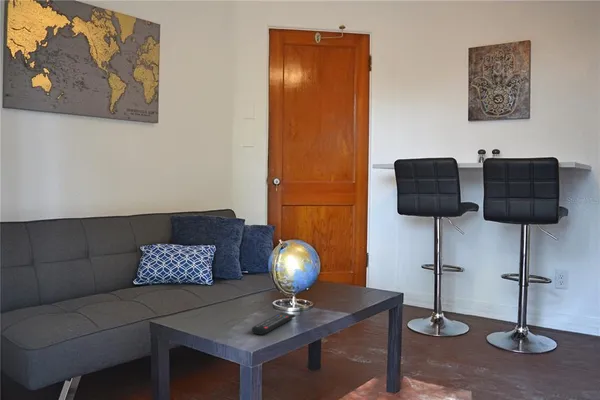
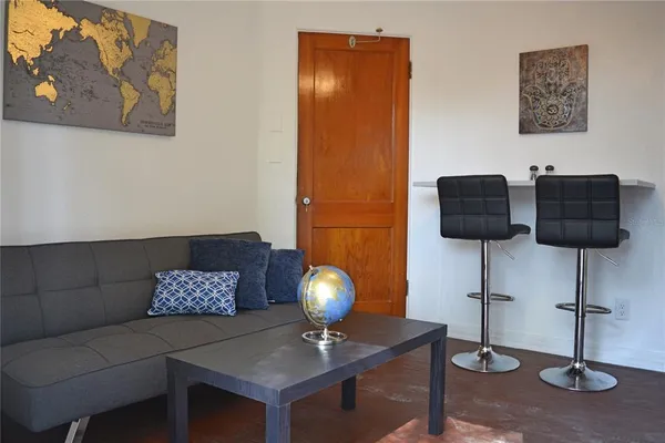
- remote control (274, 322)
